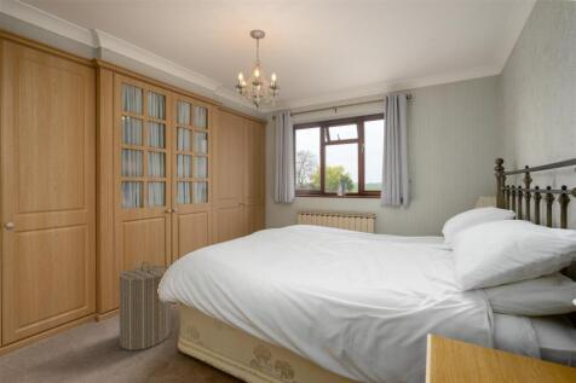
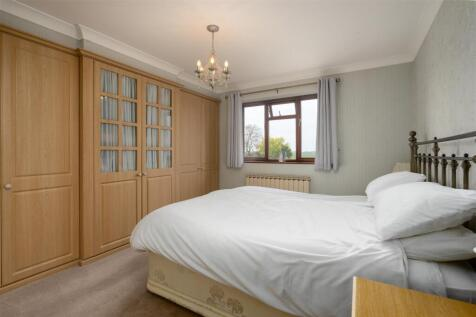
- laundry hamper (145, 298)
